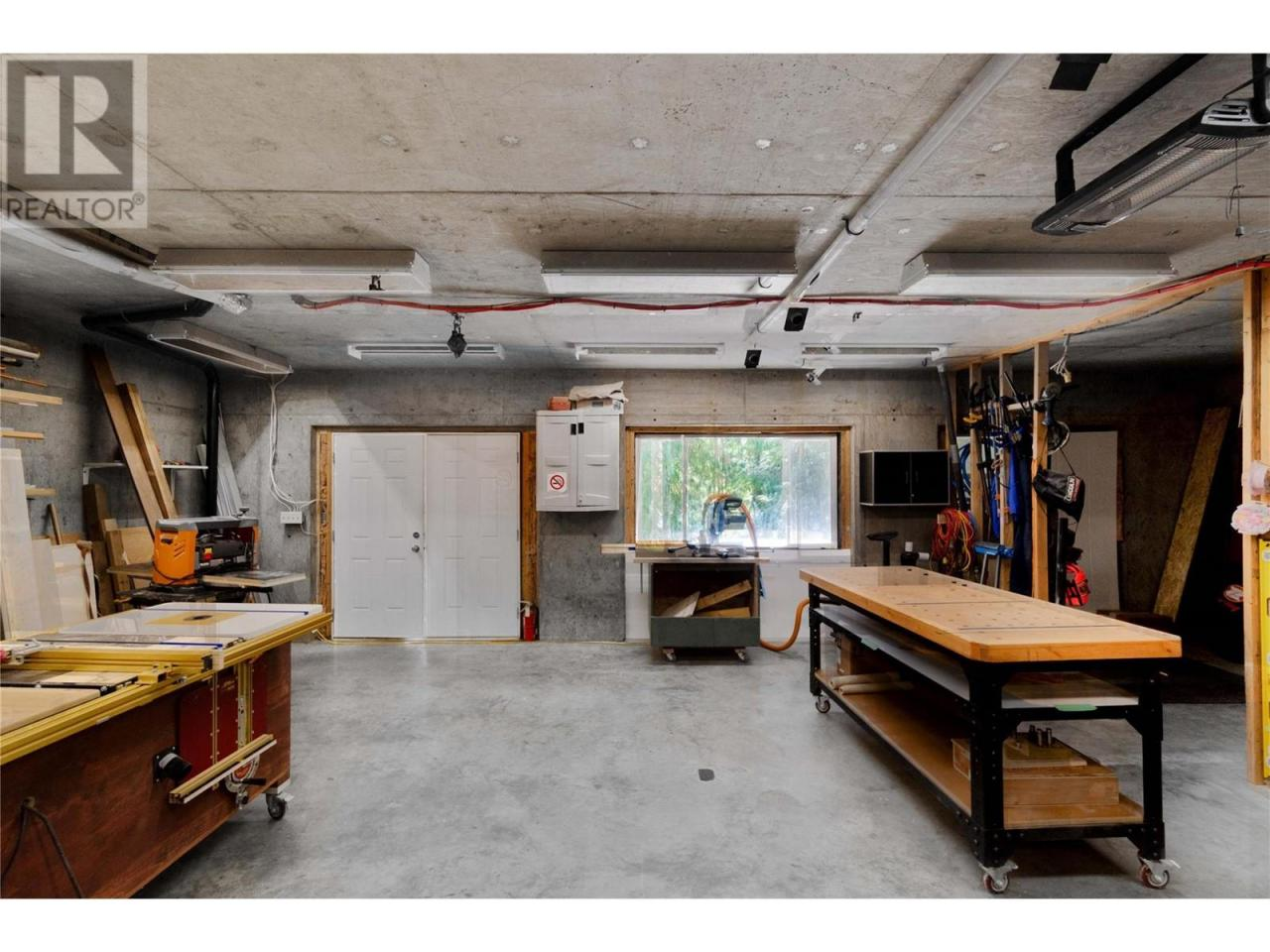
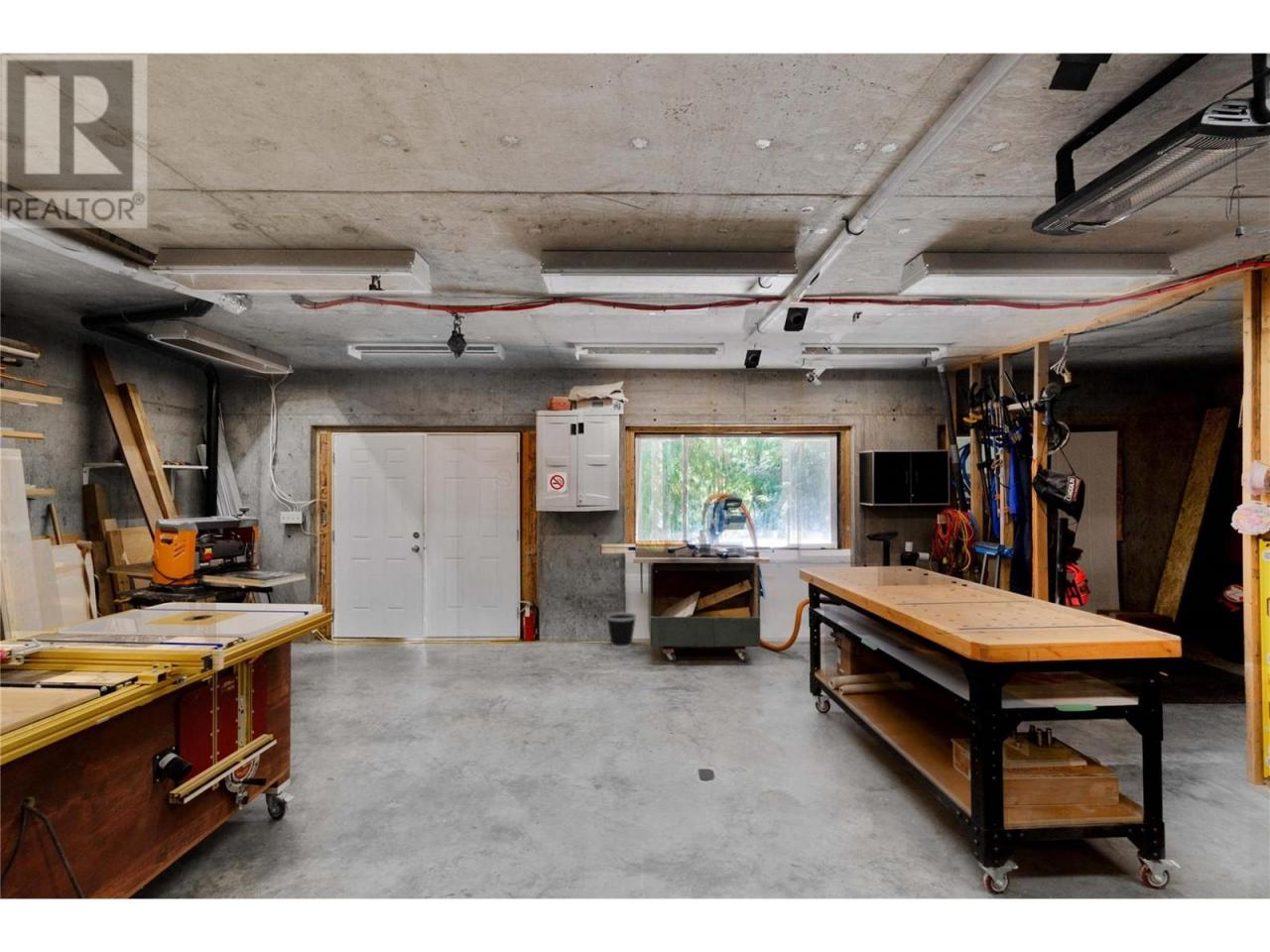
+ wastebasket (621, 631)
